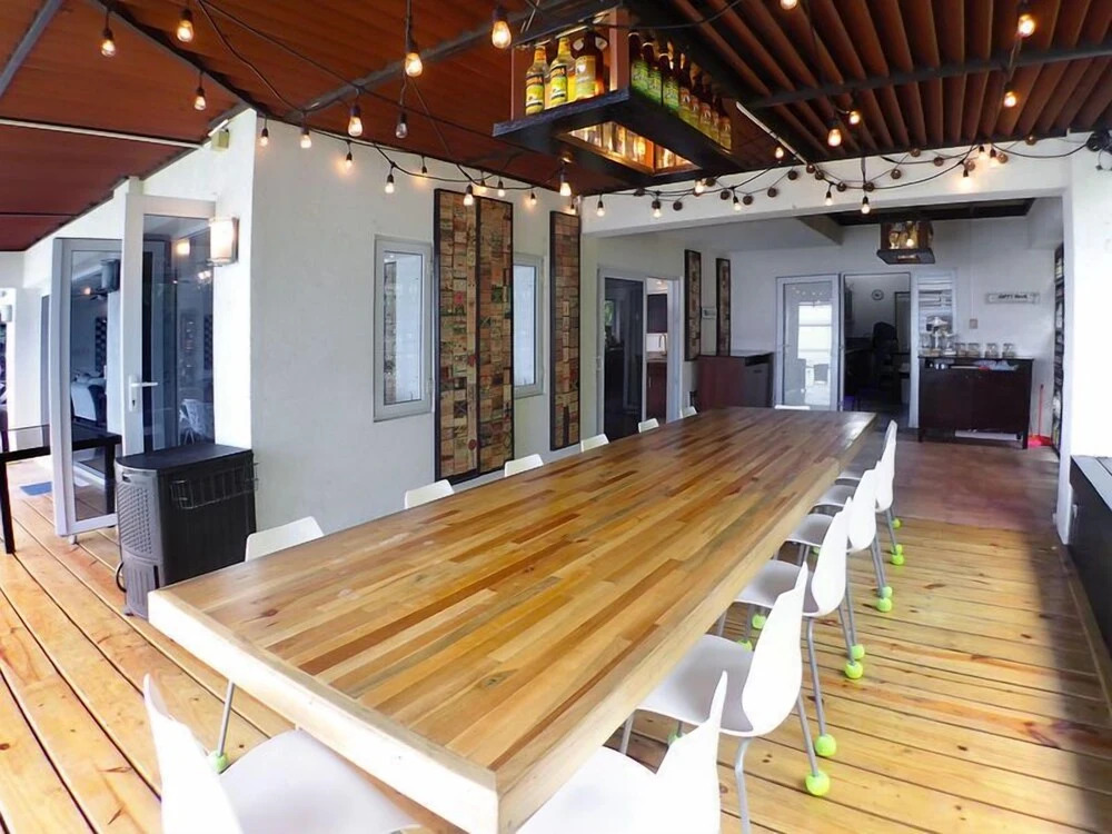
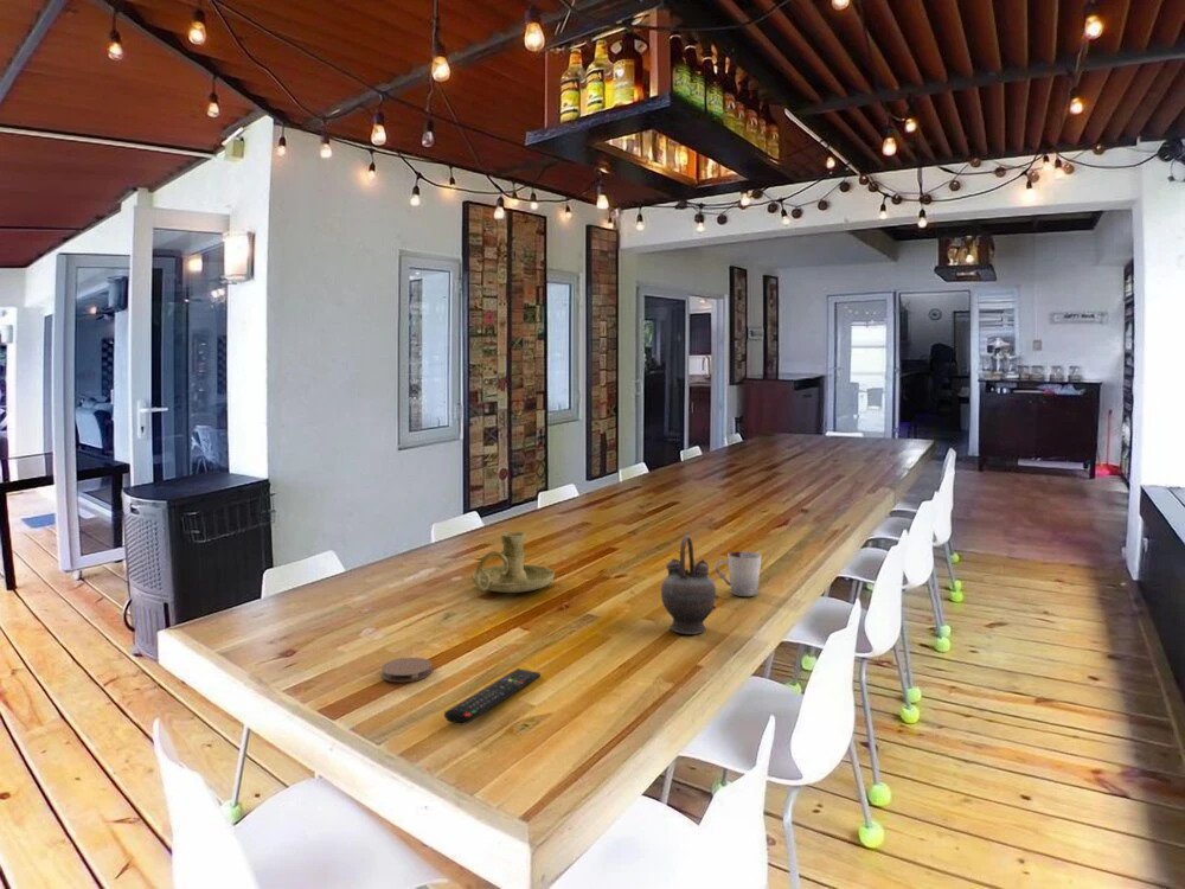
+ cup (737, 573)
+ candle holder (507, 562)
+ teapot (690, 581)
+ coaster (406, 669)
+ remote control (494, 695)
